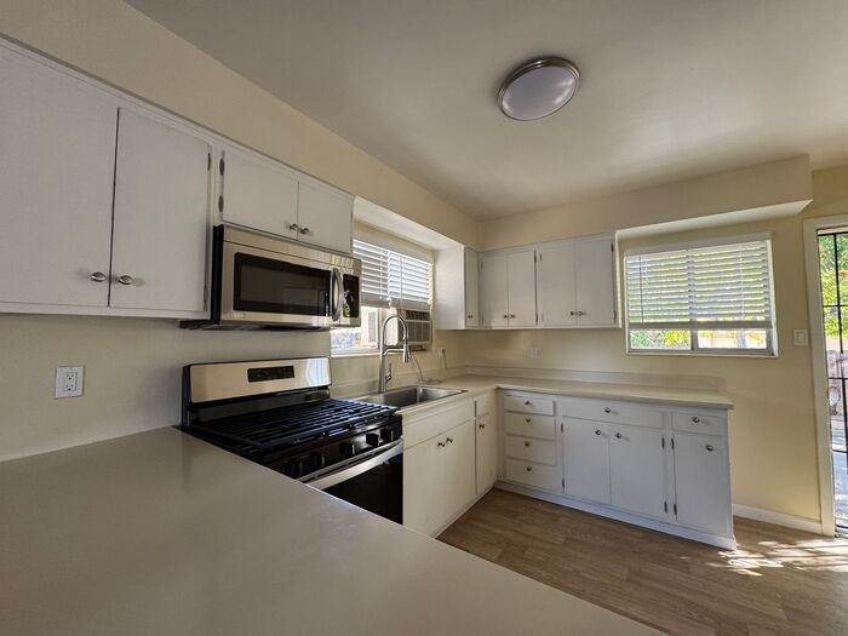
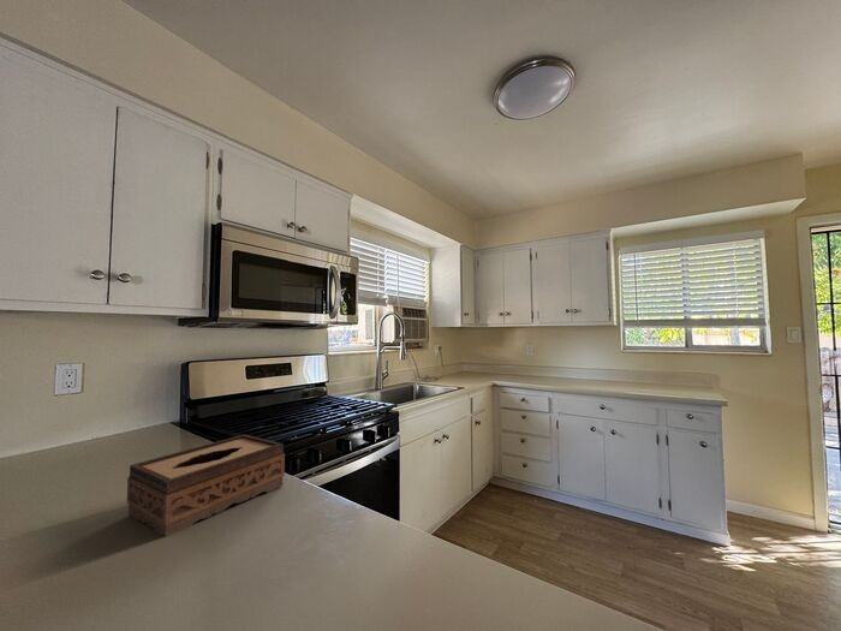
+ tissue box (211, 476)
